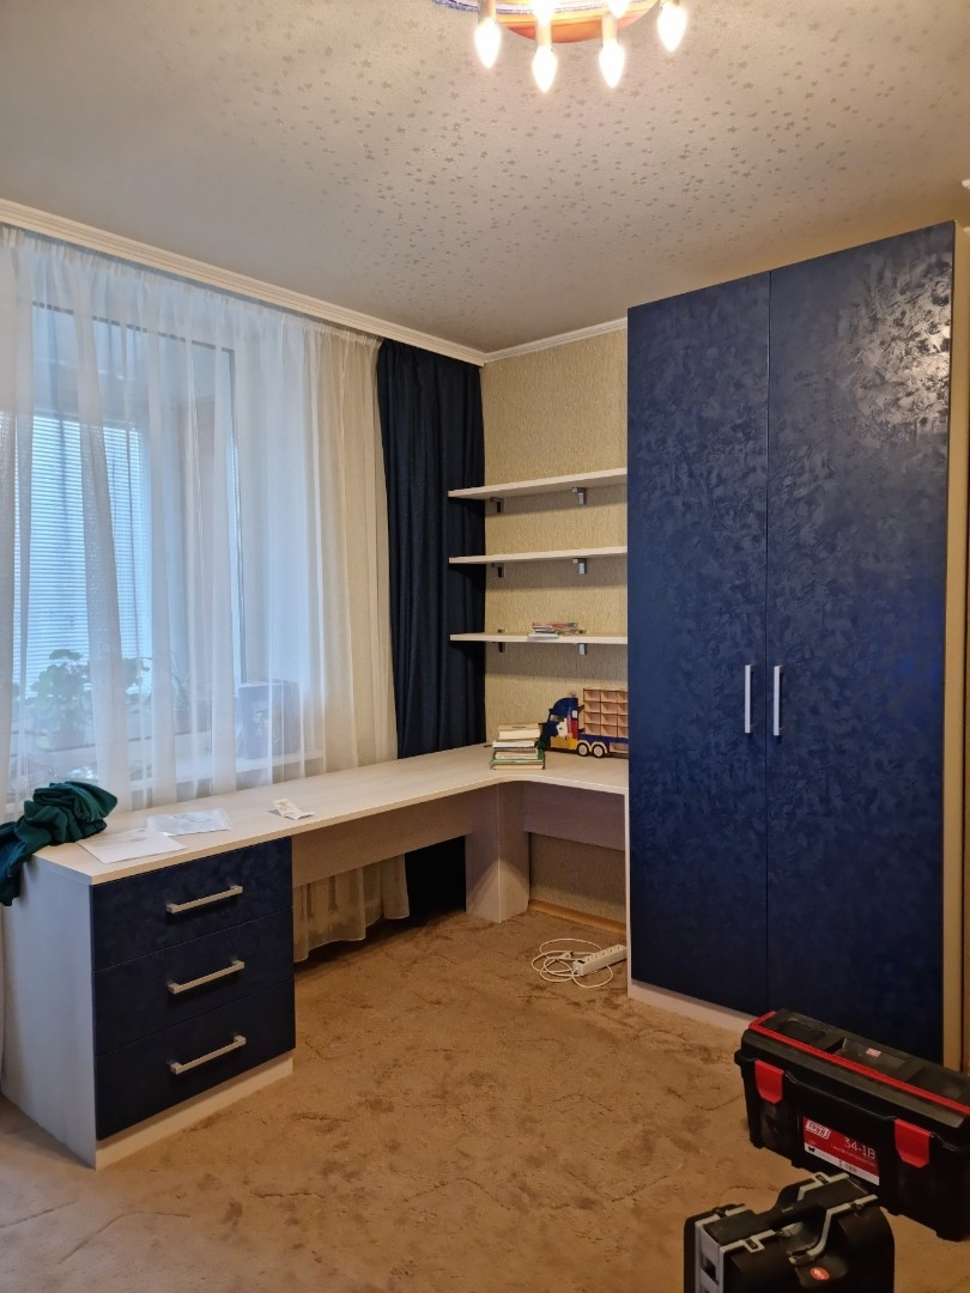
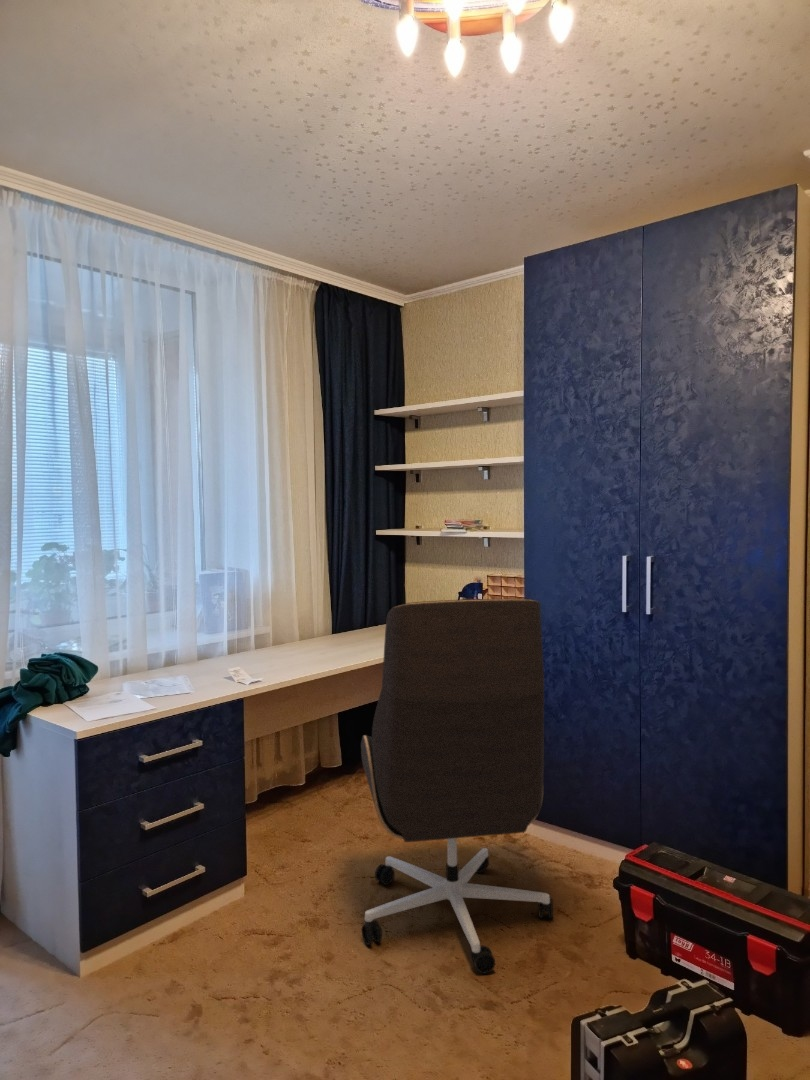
+ office chair (454, 753)
